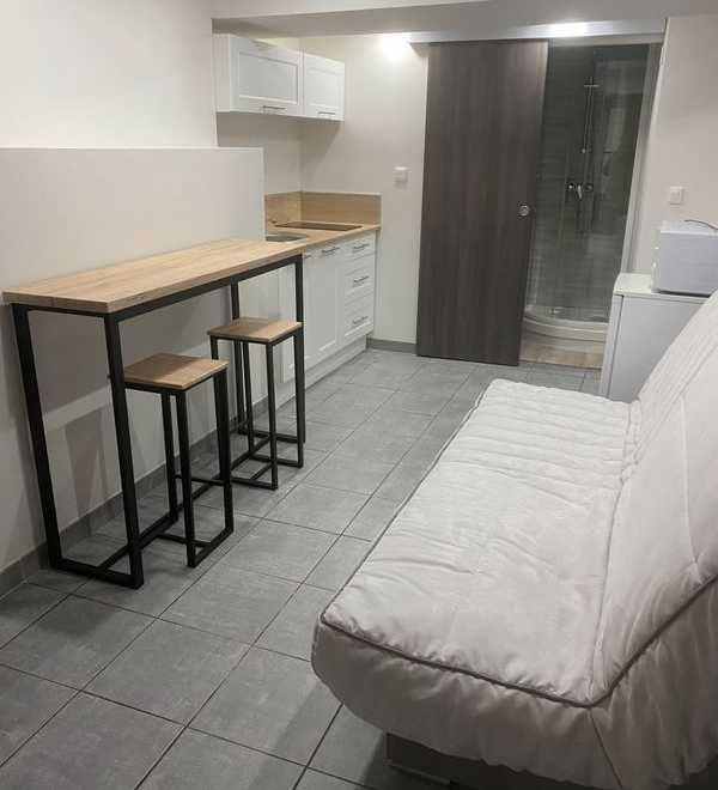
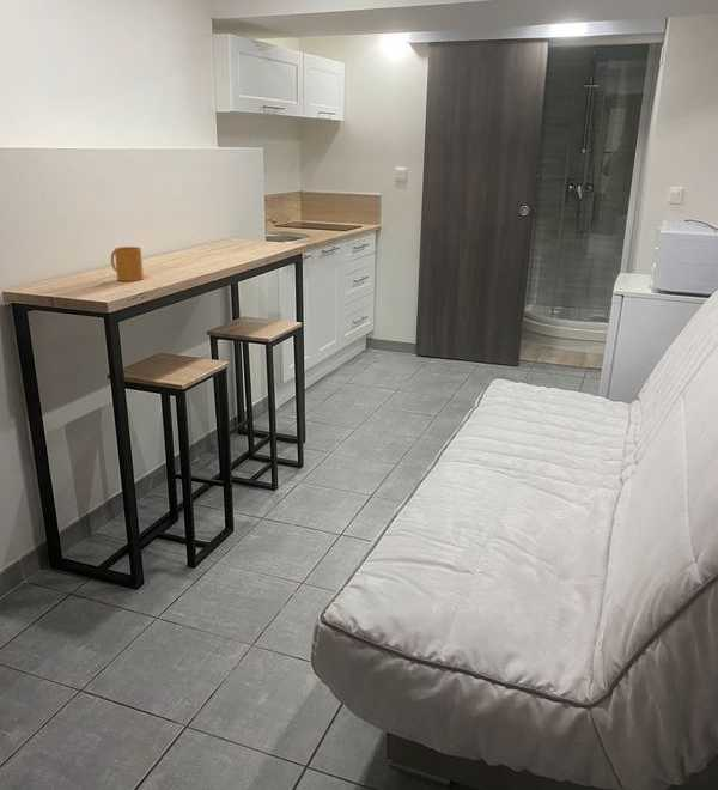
+ mug (124, 263)
